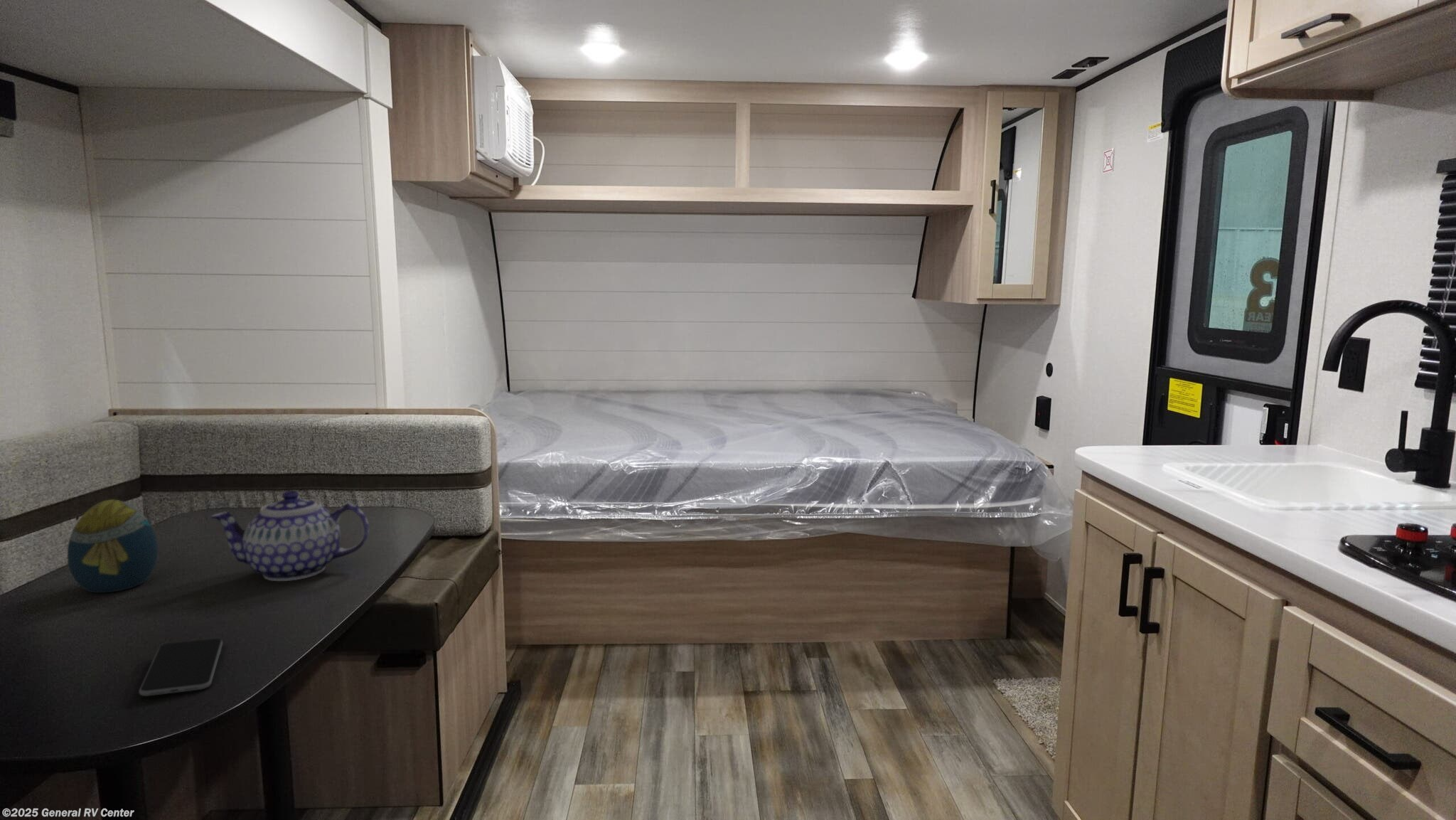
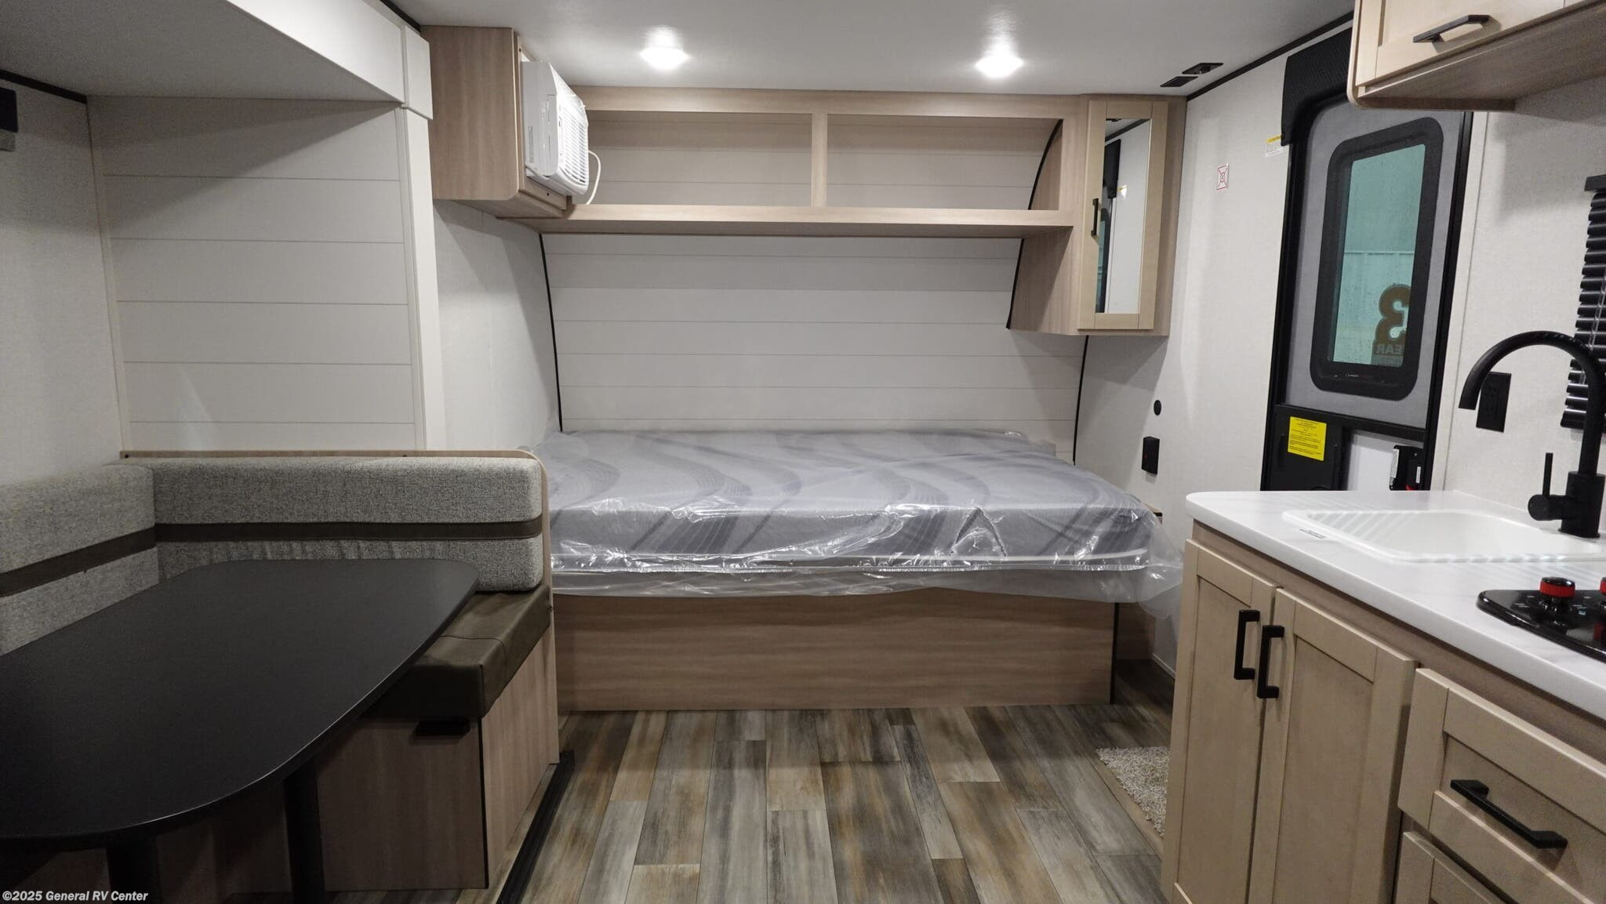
- smartphone (183, 665)
- teapot (292, 531)
- decorative egg (113, 543)
